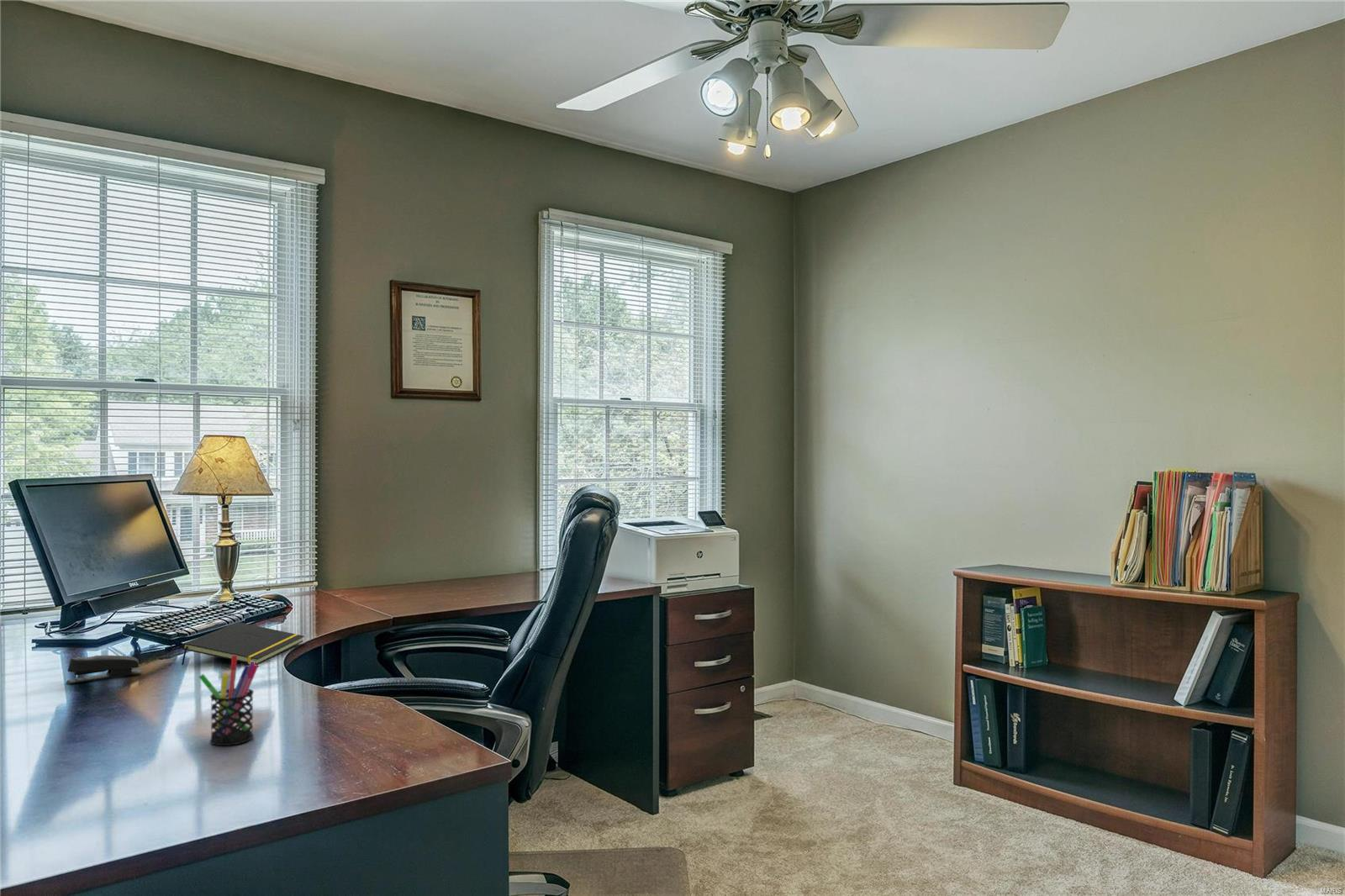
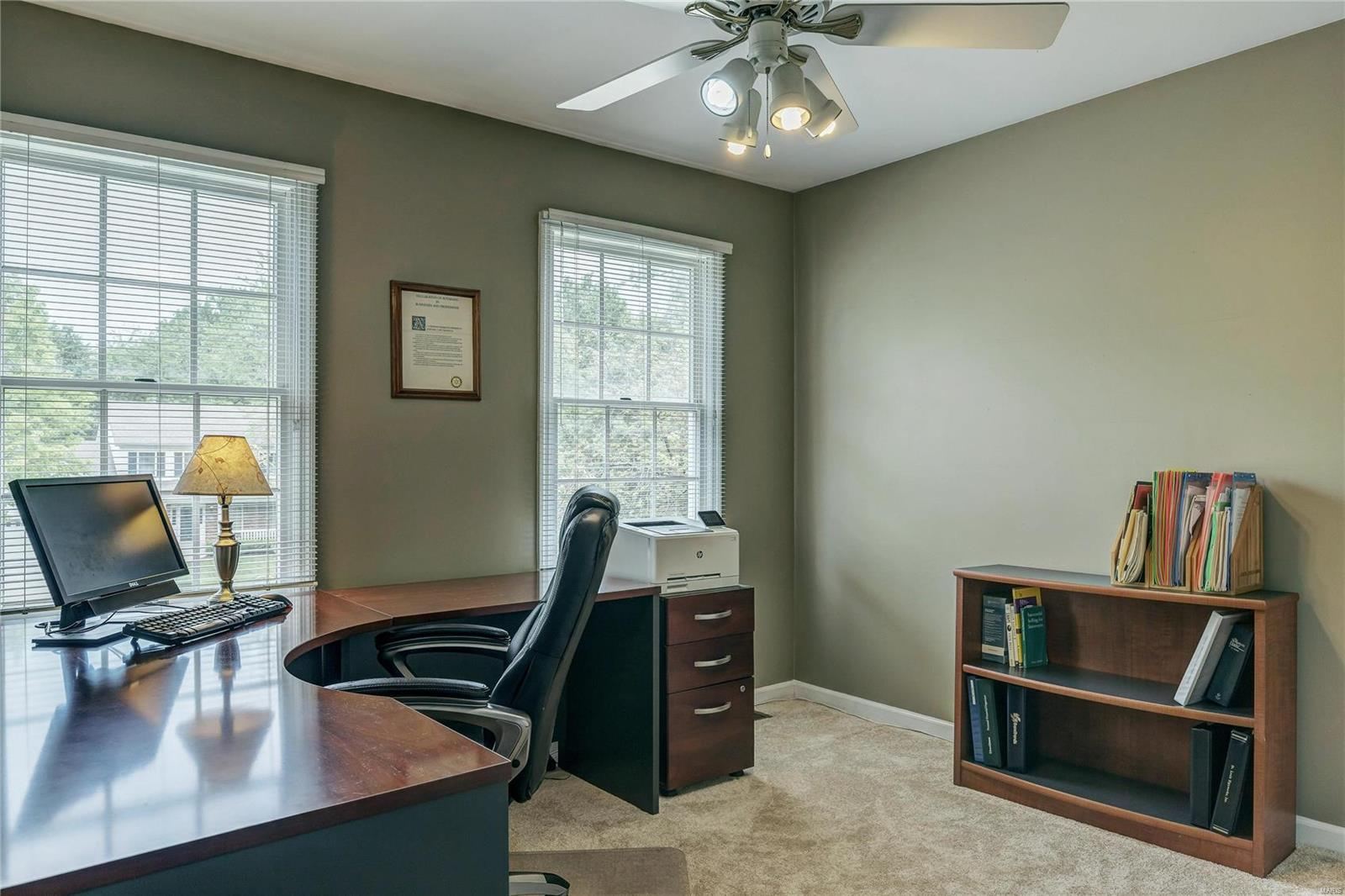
- stapler (105, 665)
- notepad (246, 642)
- pen holder (227, 698)
